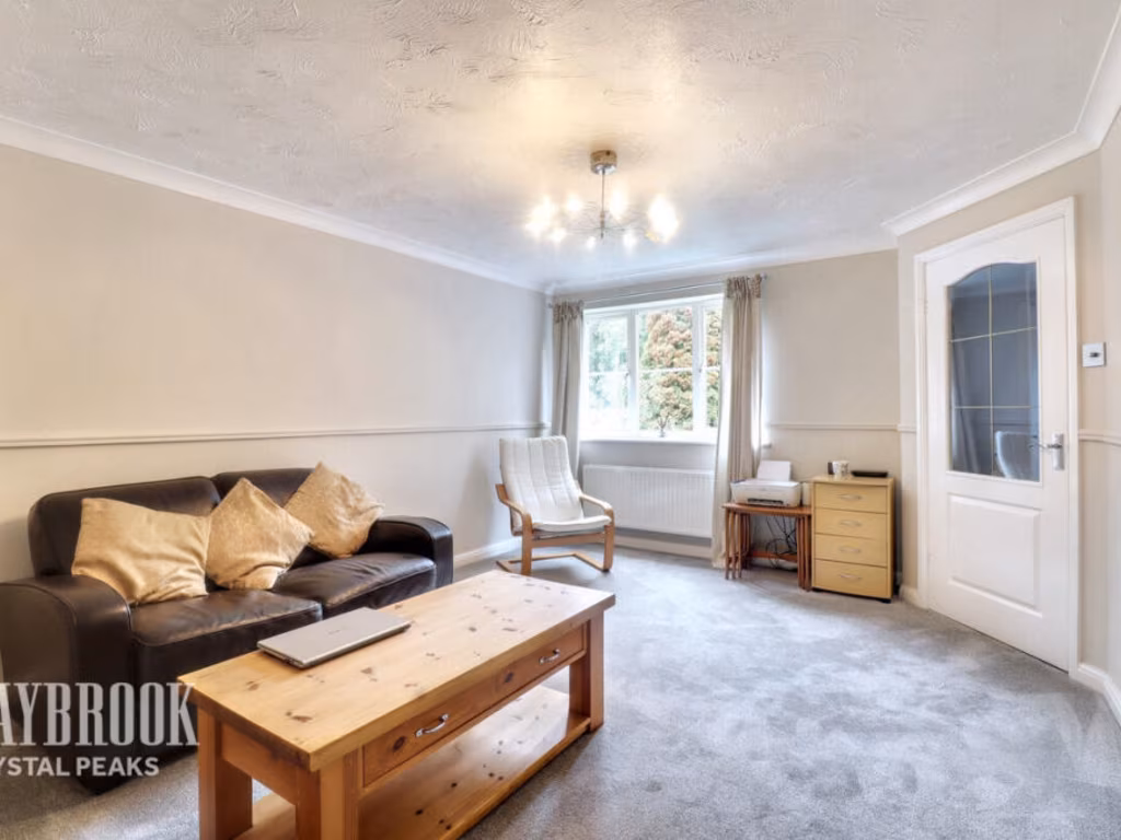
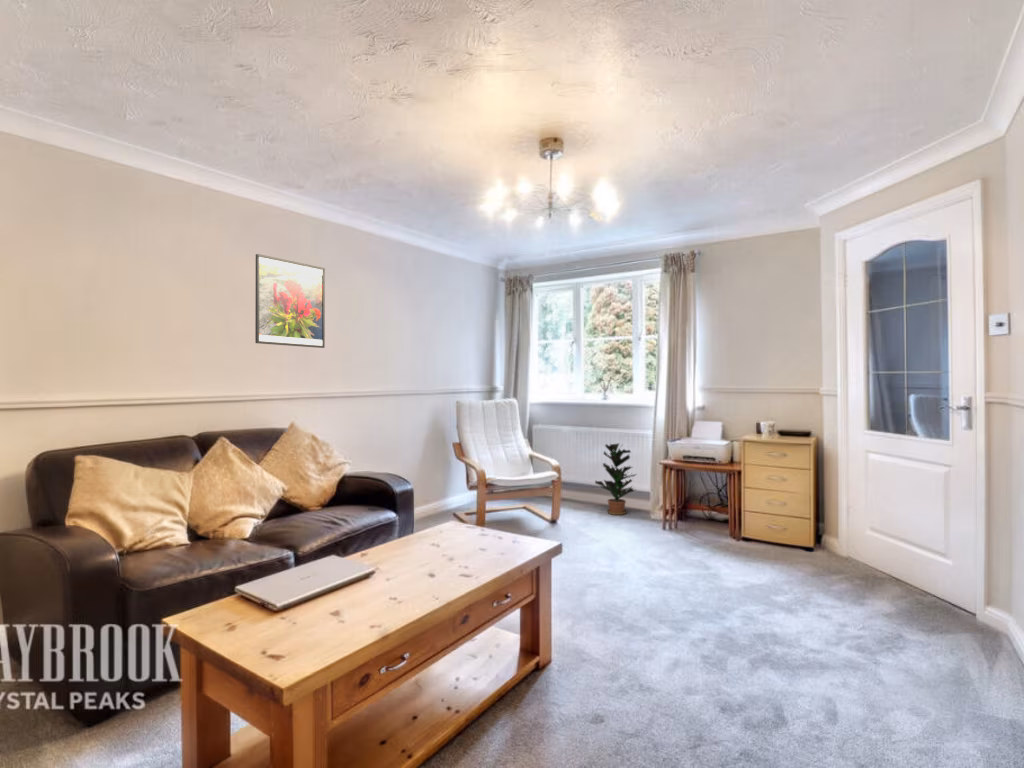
+ potted plant (617, 477)
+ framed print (291, 303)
